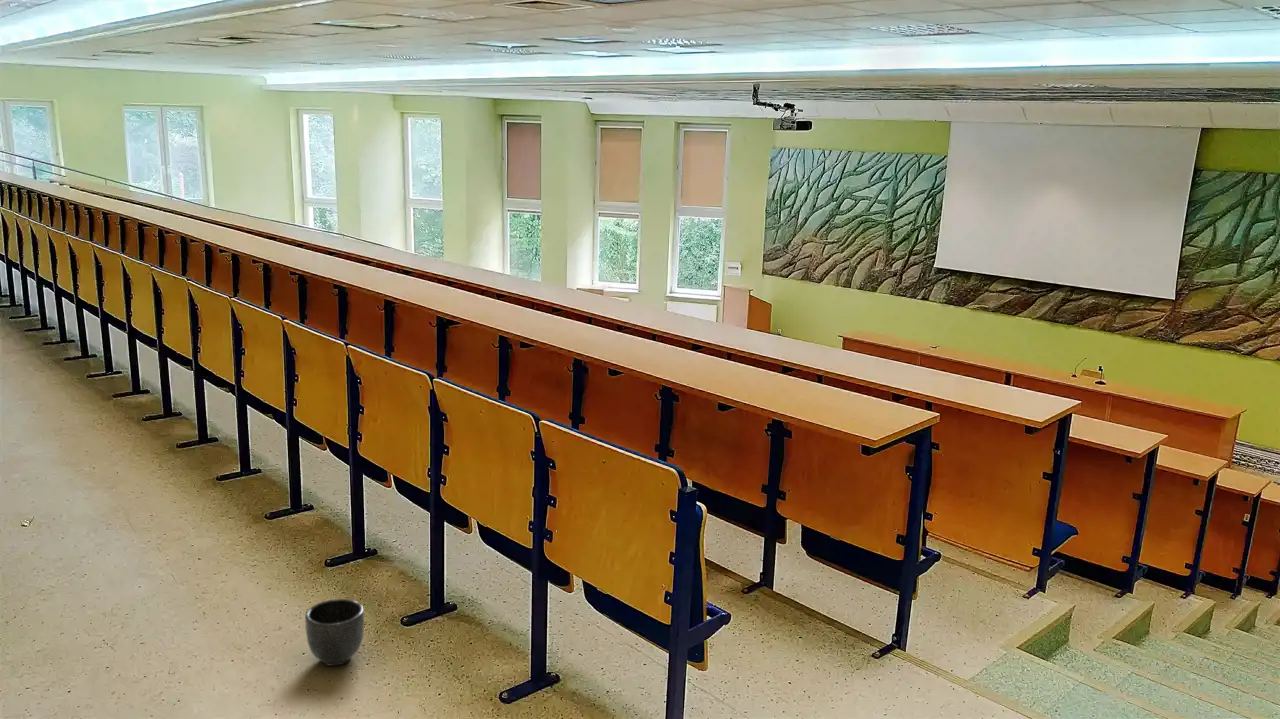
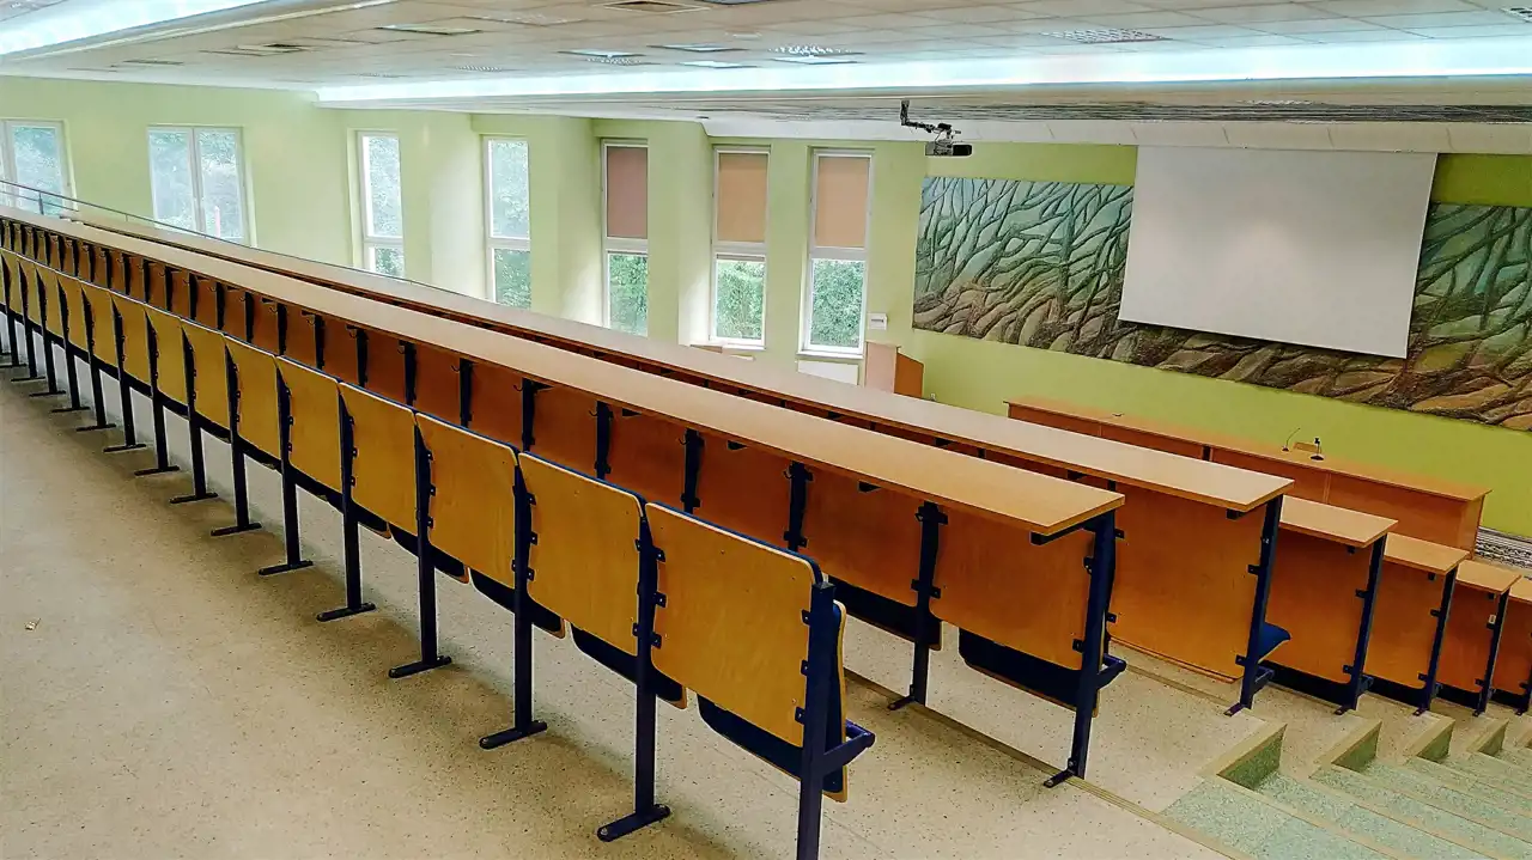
- planter (335, 635)
